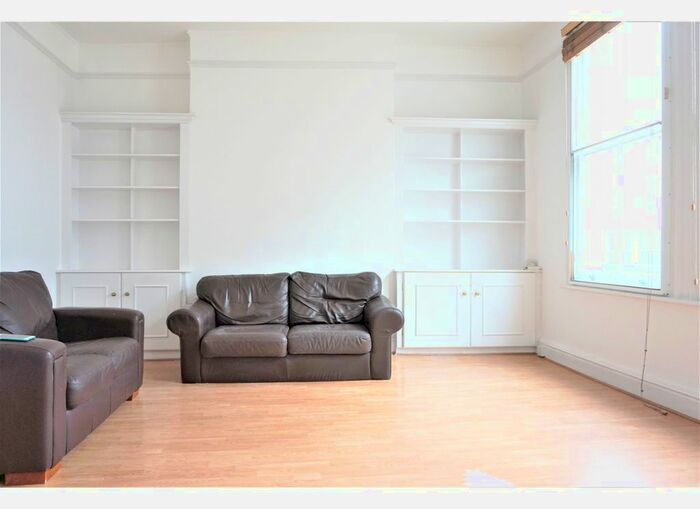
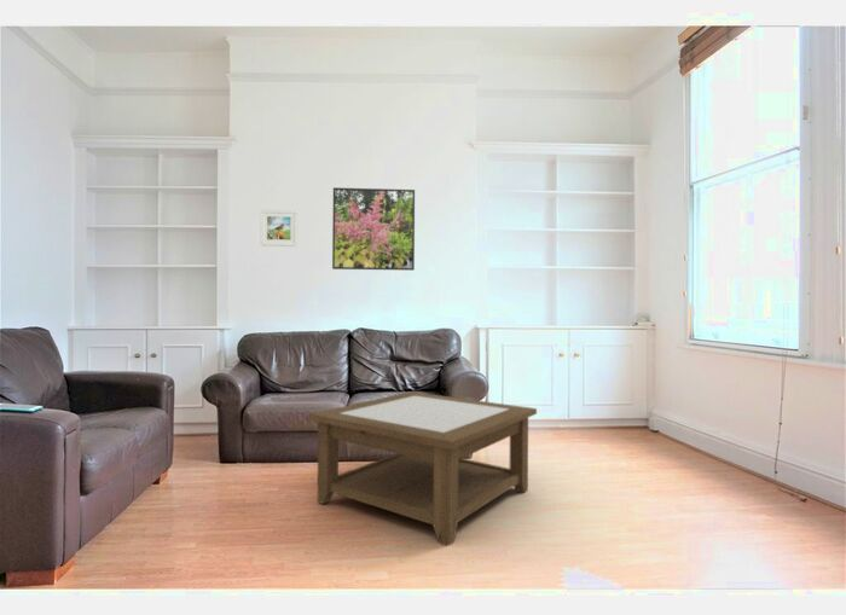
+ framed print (373, 228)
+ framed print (278, 227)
+ coffee table (425, 453)
